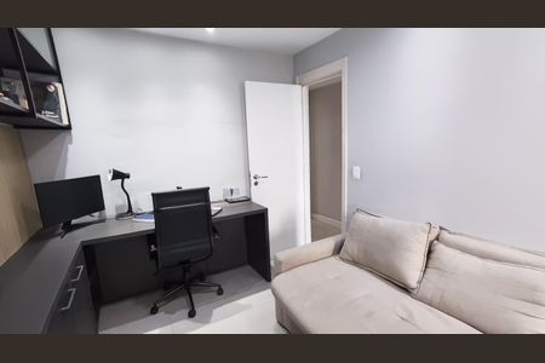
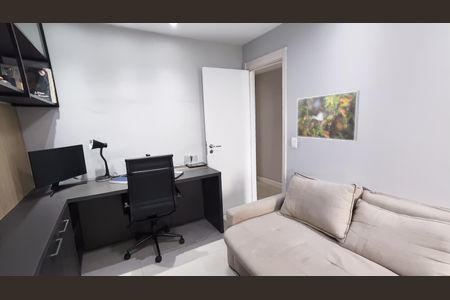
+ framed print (323, 117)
